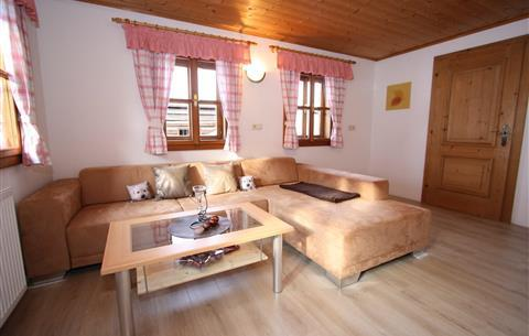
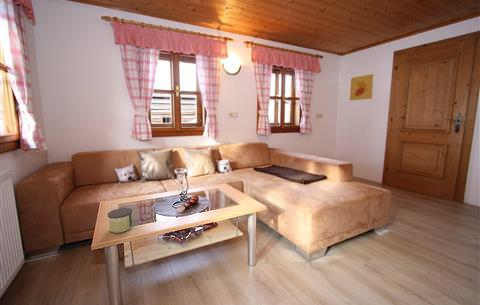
+ candle (120, 220)
